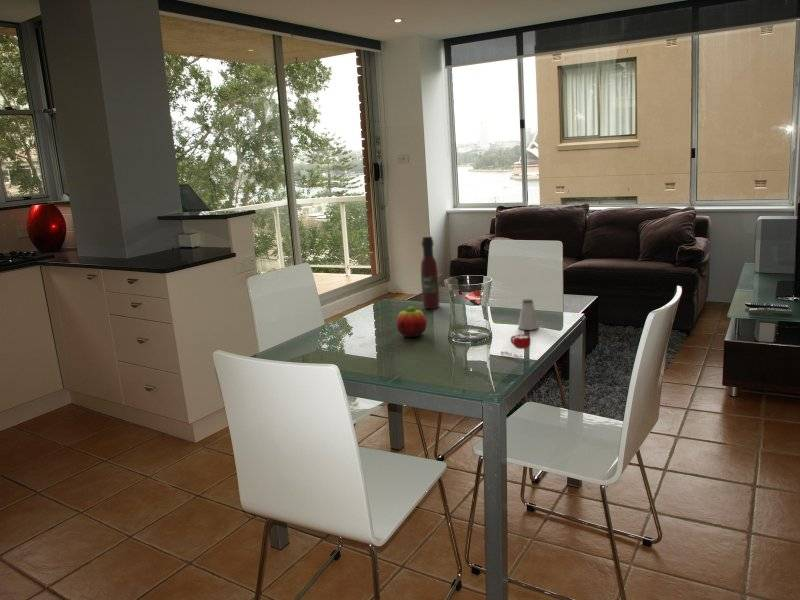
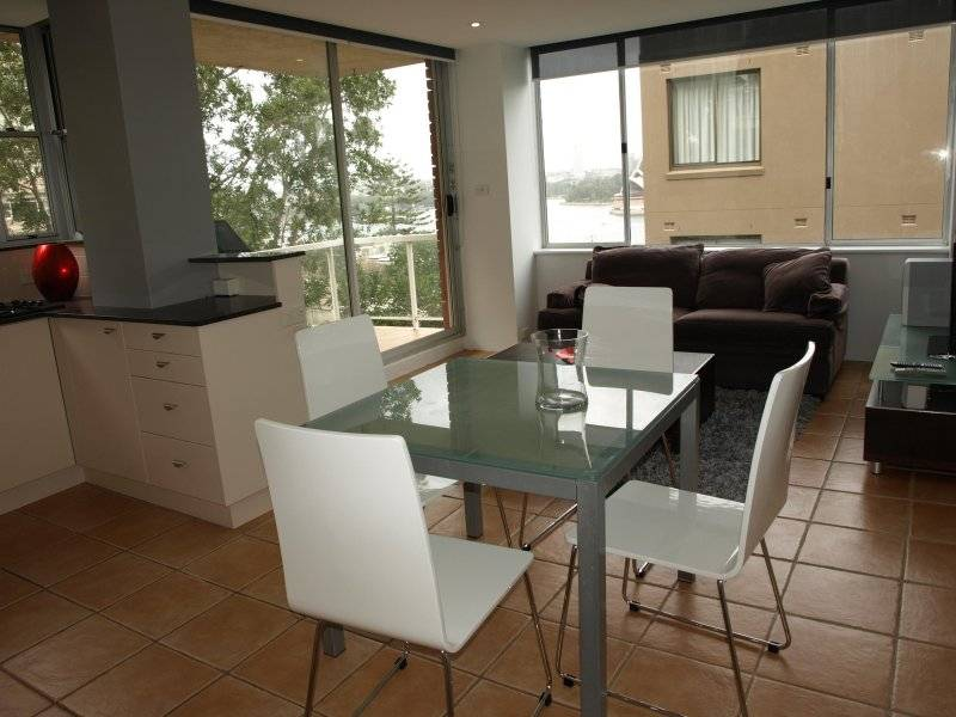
- wine bottle (429, 272)
- saltshaker (528, 313)
- mug (514, 345)
- fruit (411, 321)
